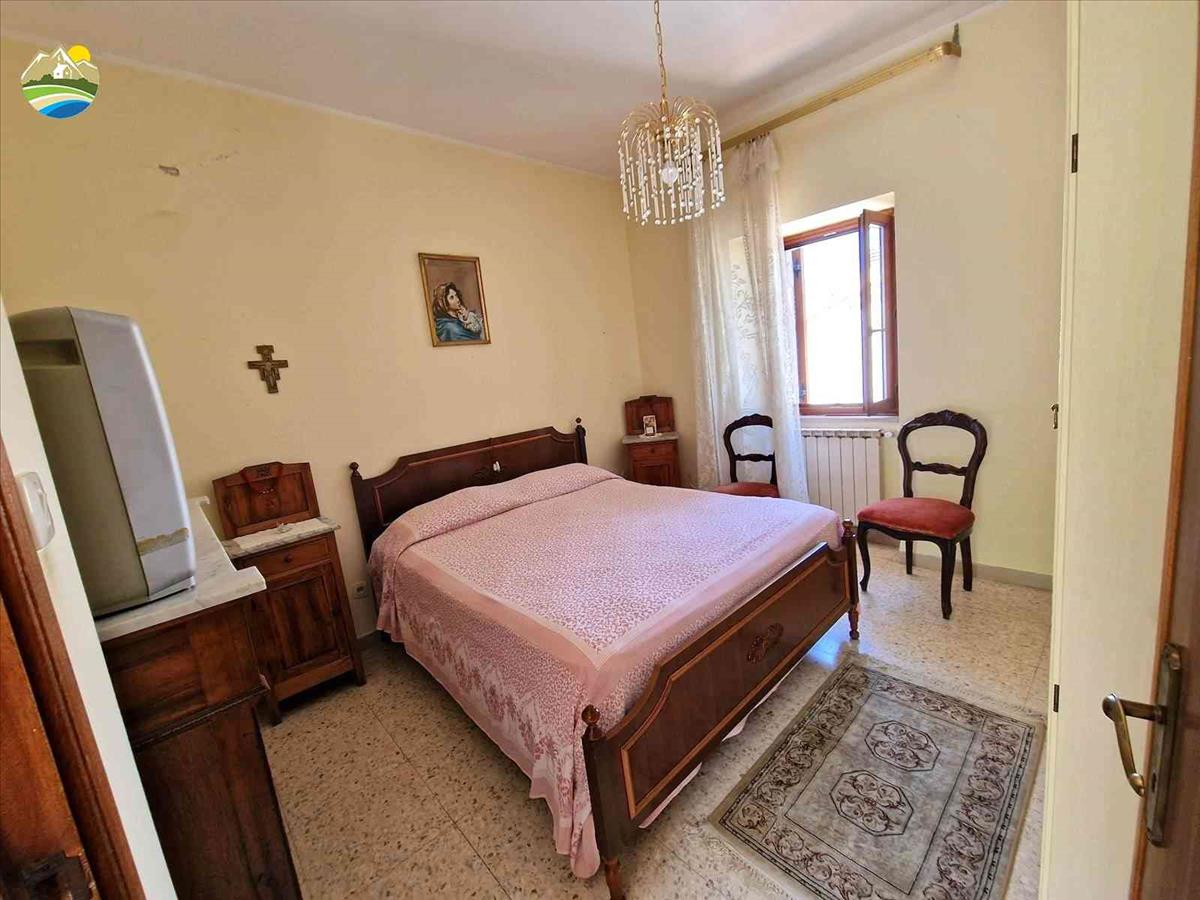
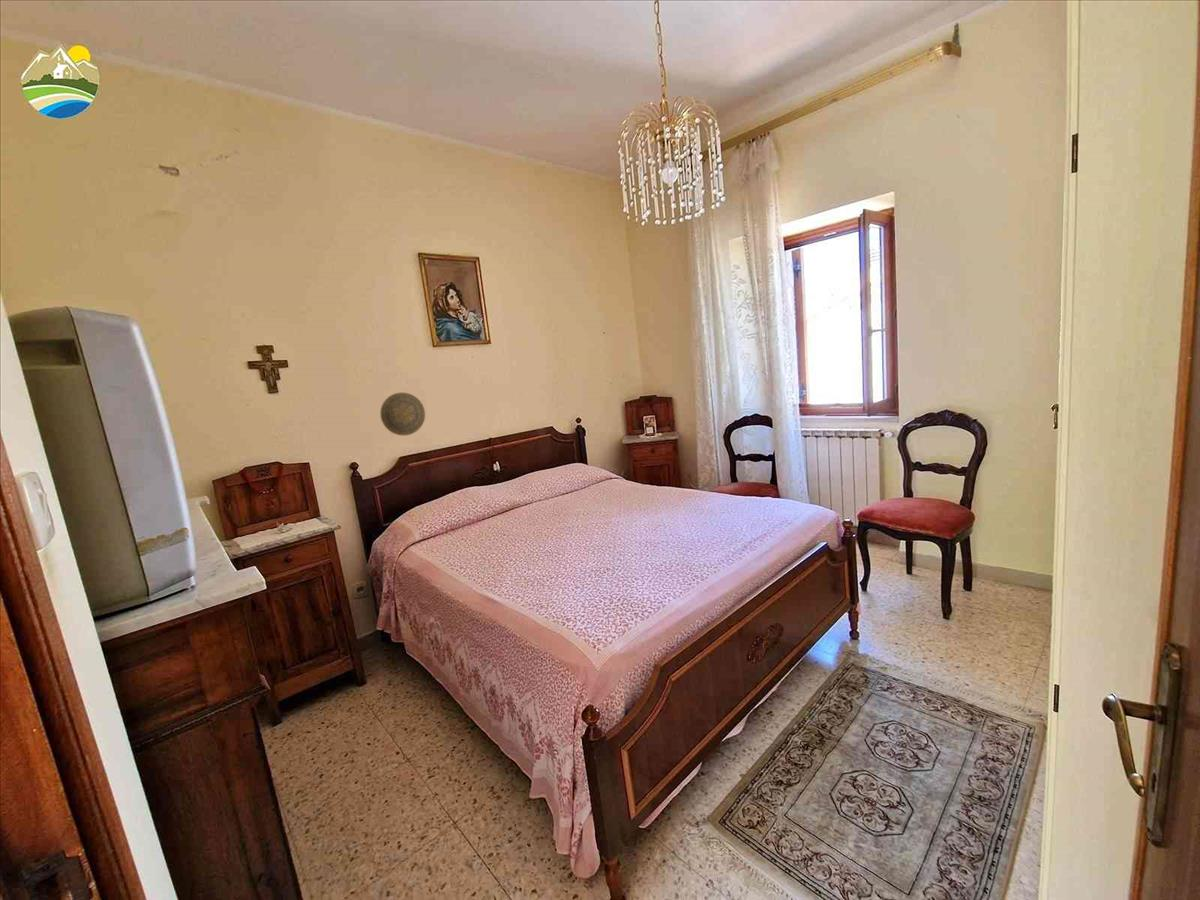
+ decorative plate (403, 414)
